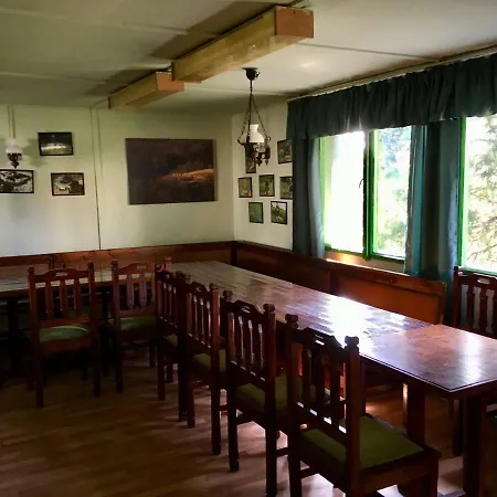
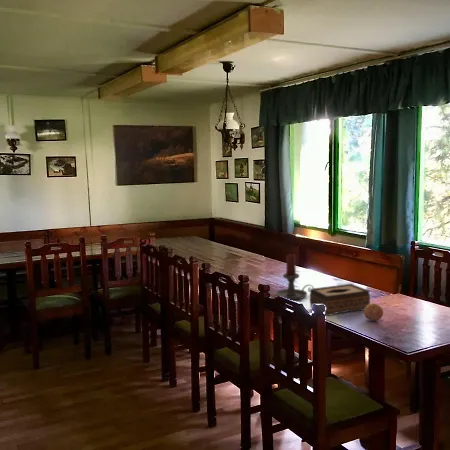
+ fruit (373, 312)
+ tissue box (339, 299)
+ candle holder (295, 274)
